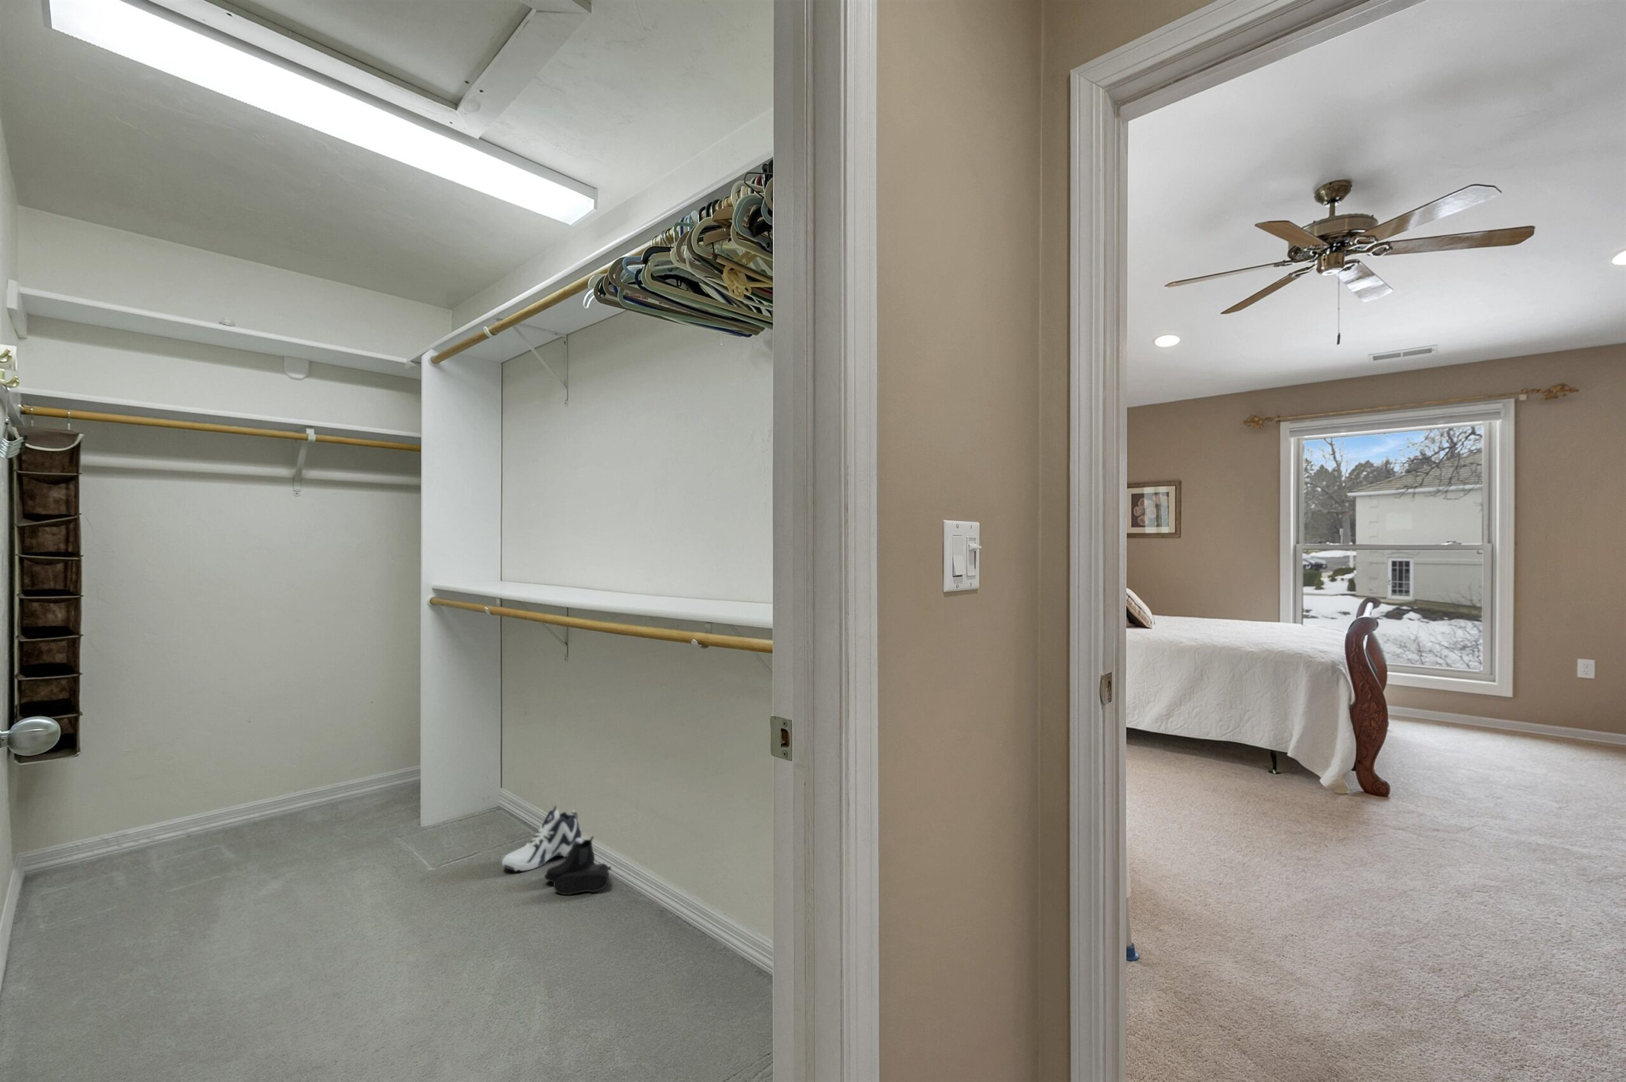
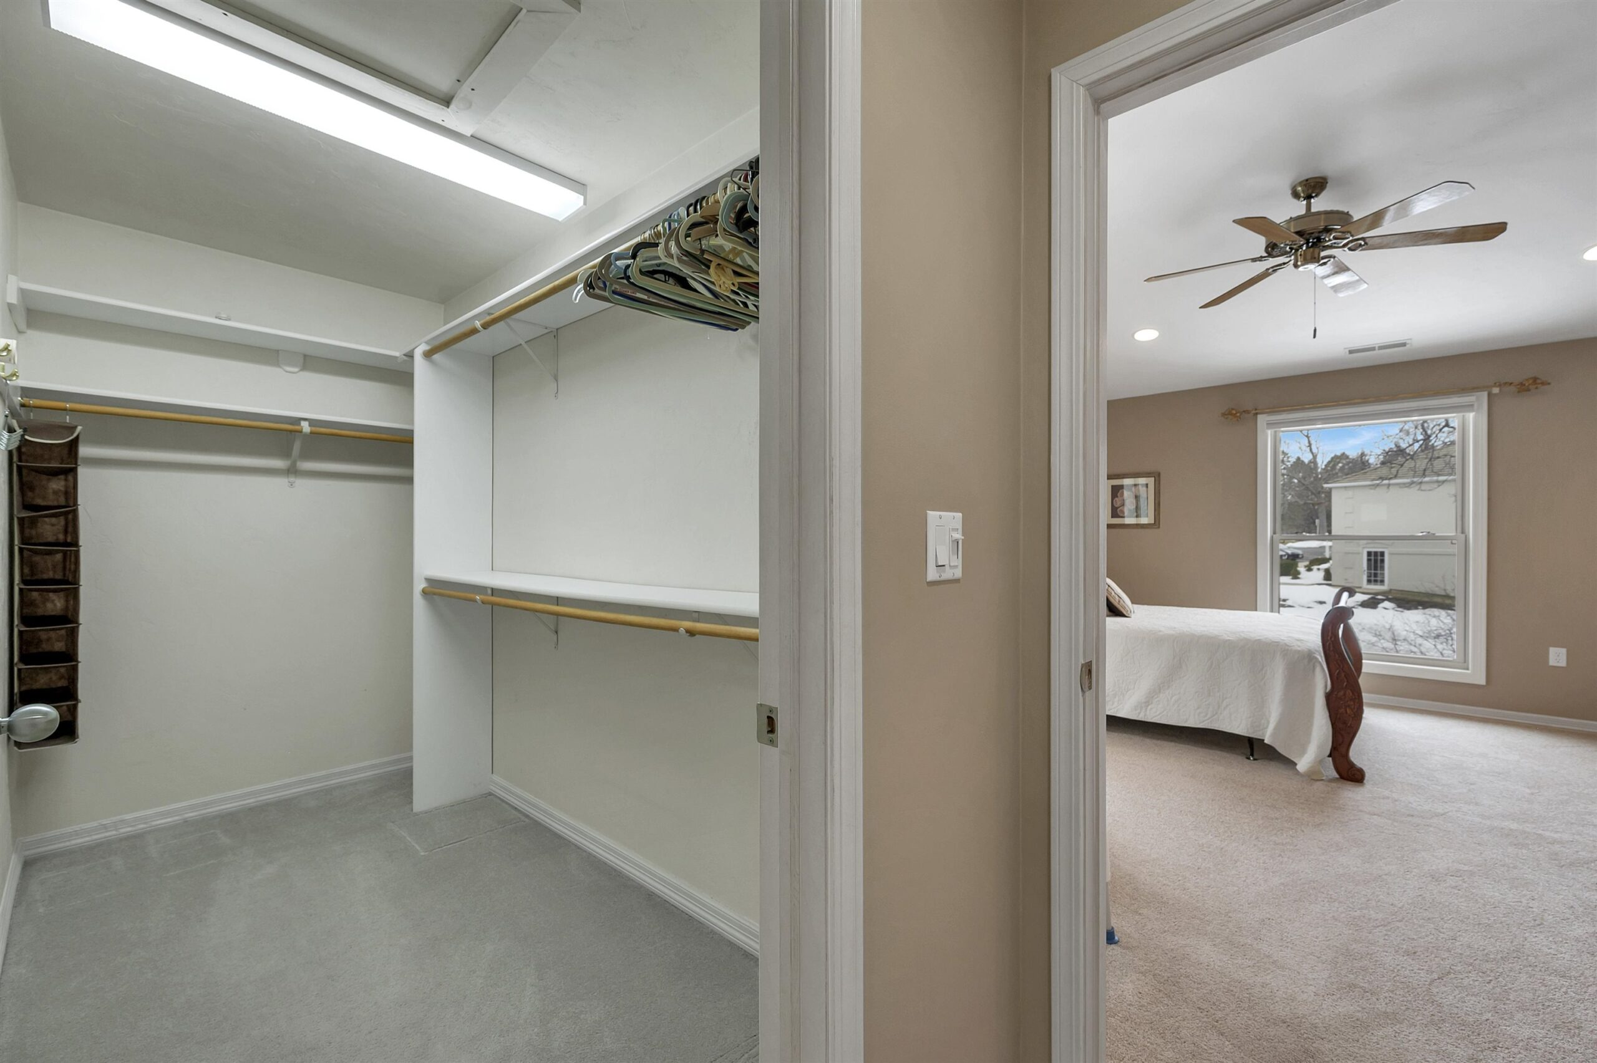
- boots (582, 866)
- sneaker (544, 834)
